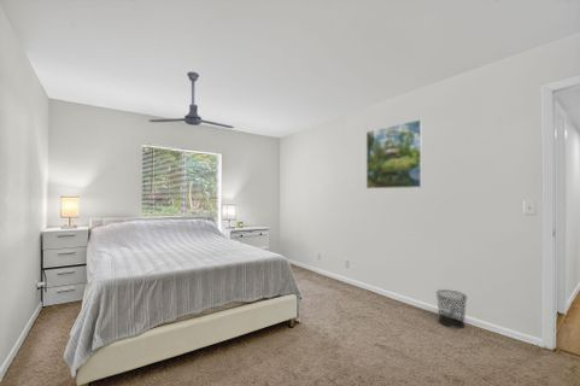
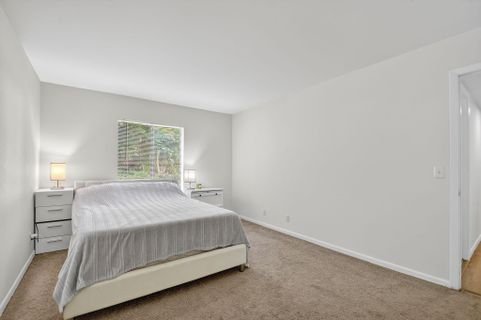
- waste bin (451, 308)
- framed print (392, 157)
- ceiling fan (193, 94)
